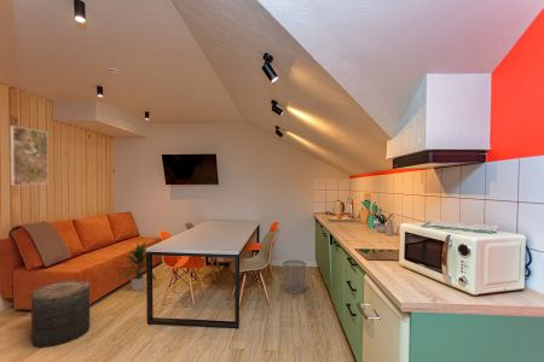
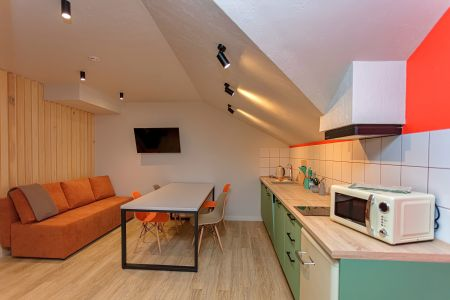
- indoor plant (138, 267)
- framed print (30, 157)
- stool (60, 311)
- waste bin (294, 276)
